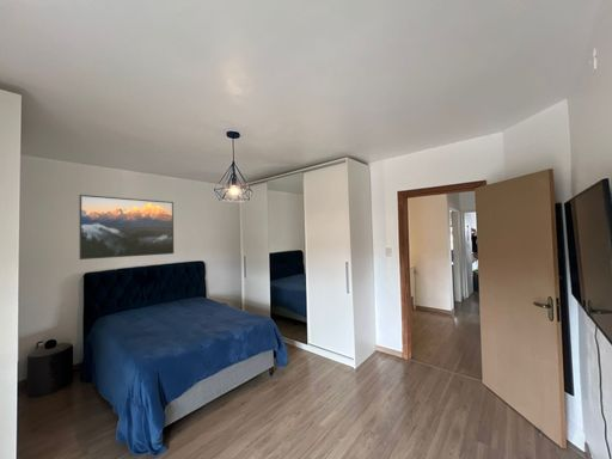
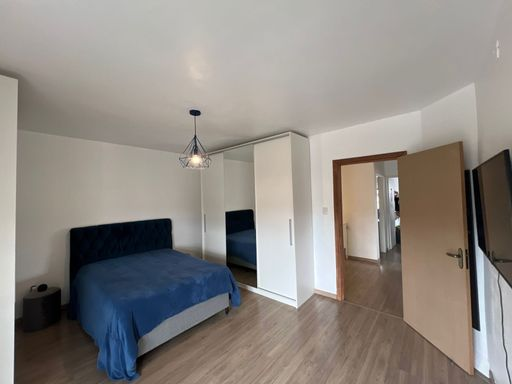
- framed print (131, 227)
